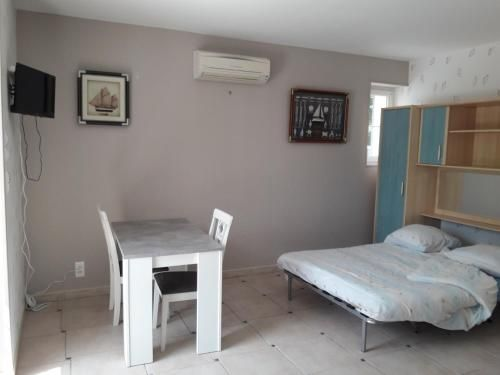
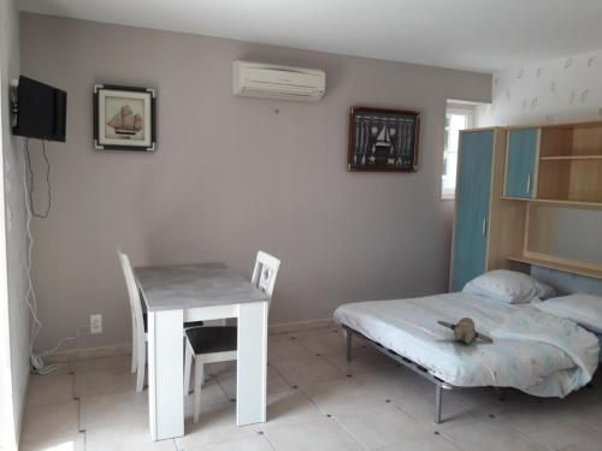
+ teddy bear (464, 330)
